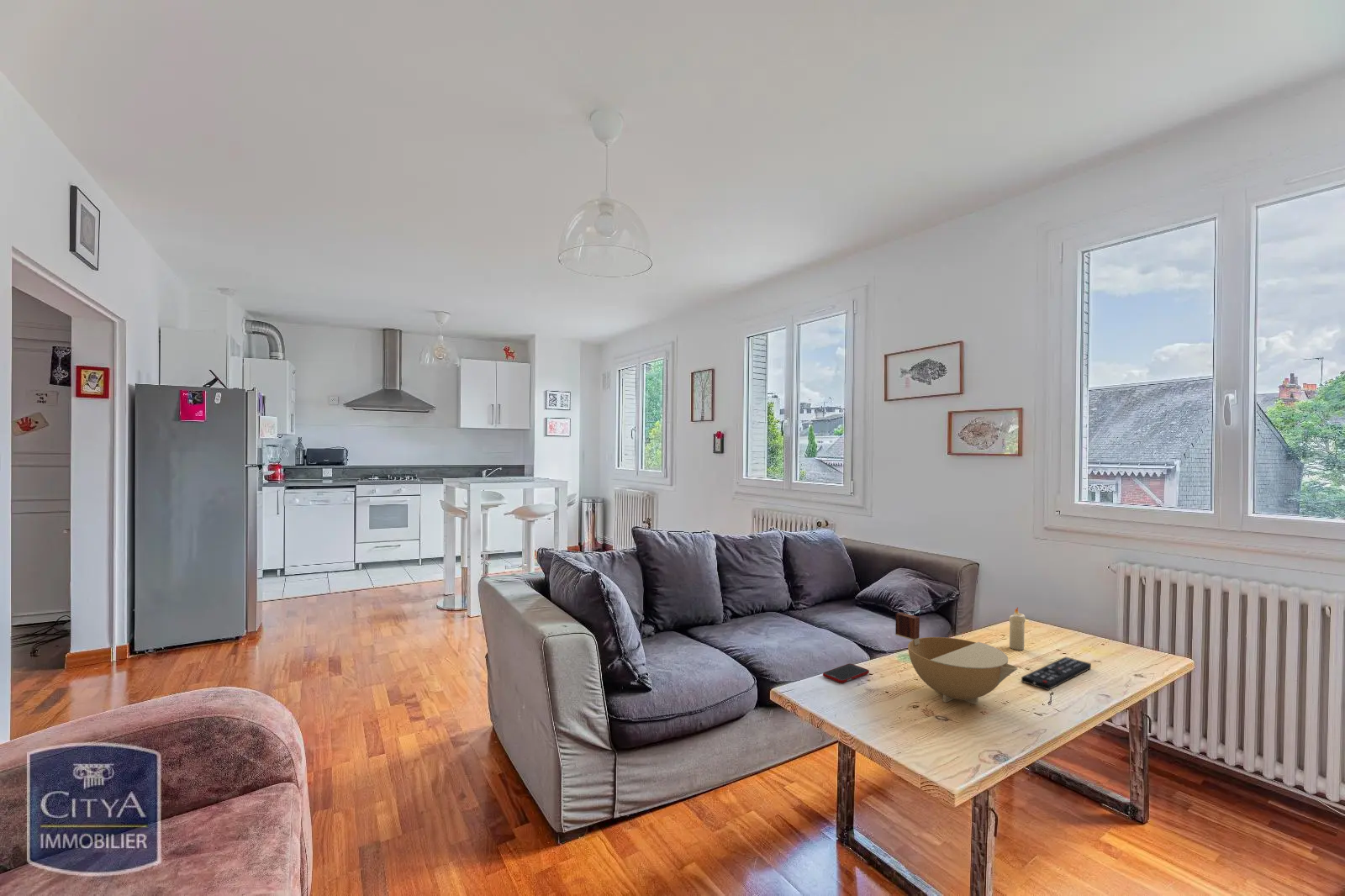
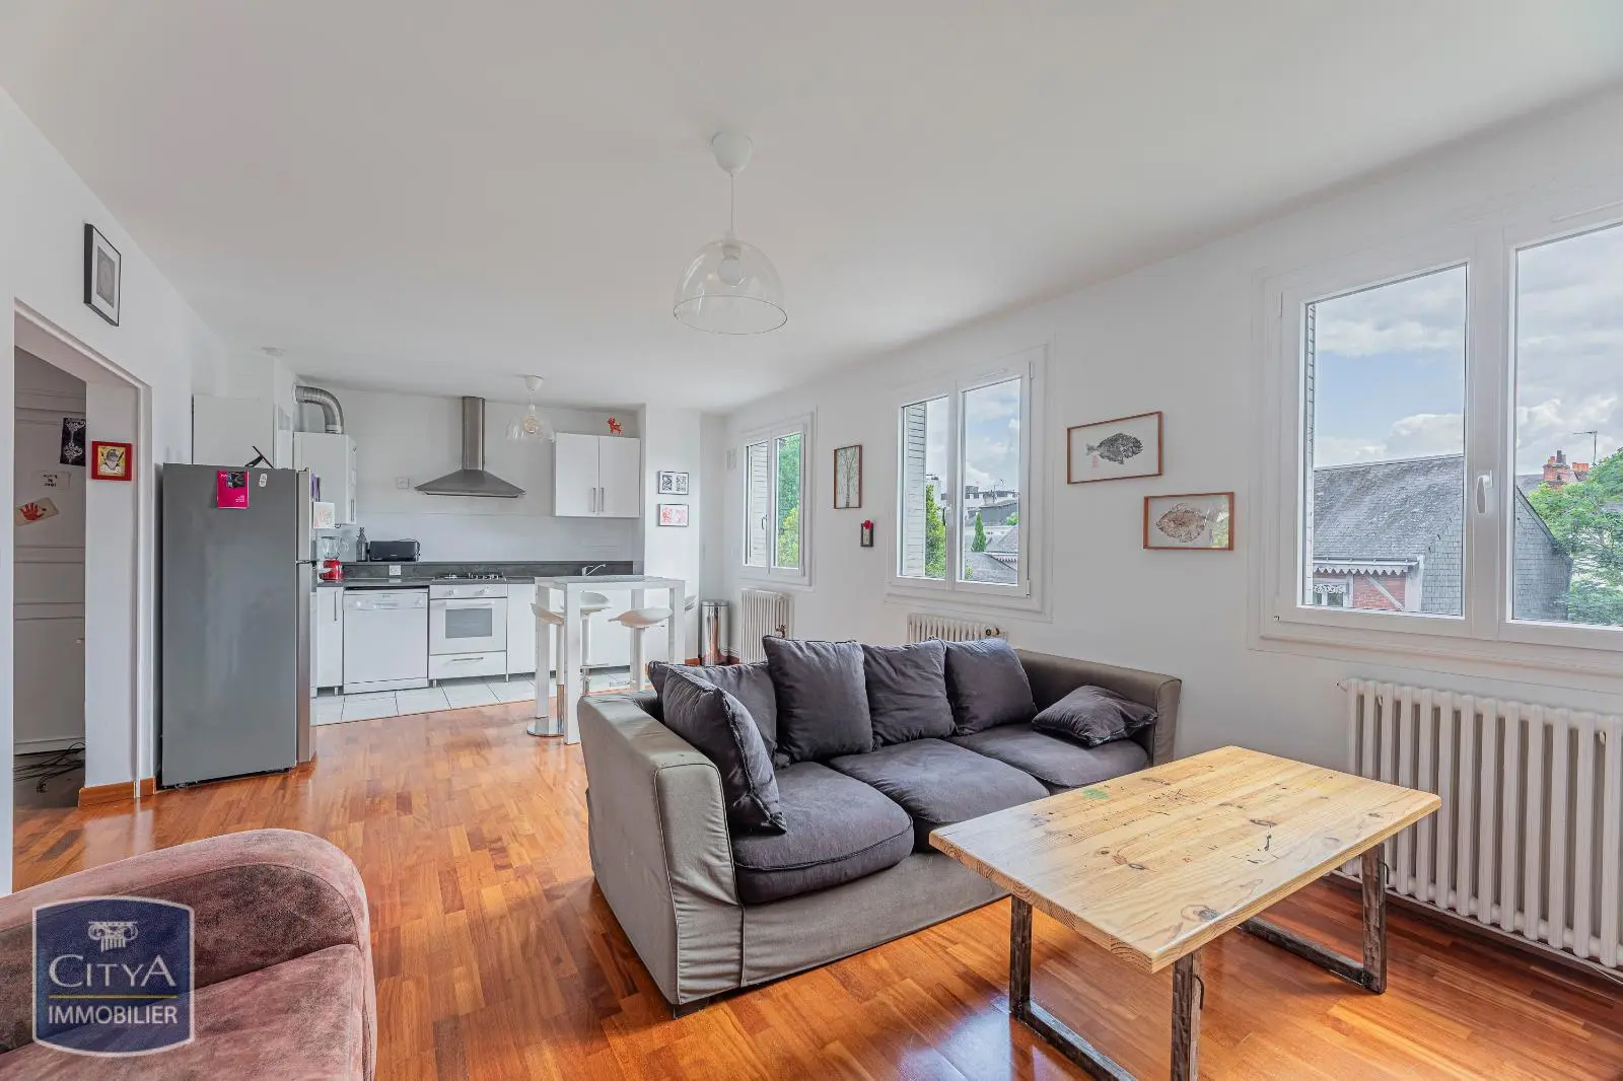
- cell phone (846, 672)
- bowl (952, 661)
- remote control (1057, 672)
- candle (1016, 627)
